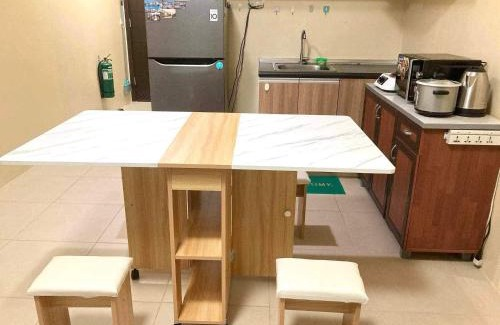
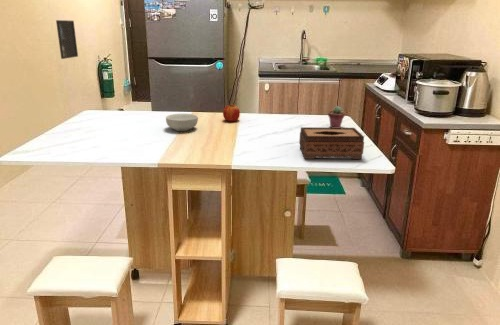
+ potted succulent (336, 116)
+ apple (231, 112)
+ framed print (67, 39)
+ tissue box (330, 142)
+ cereal bowl (182, 123)
